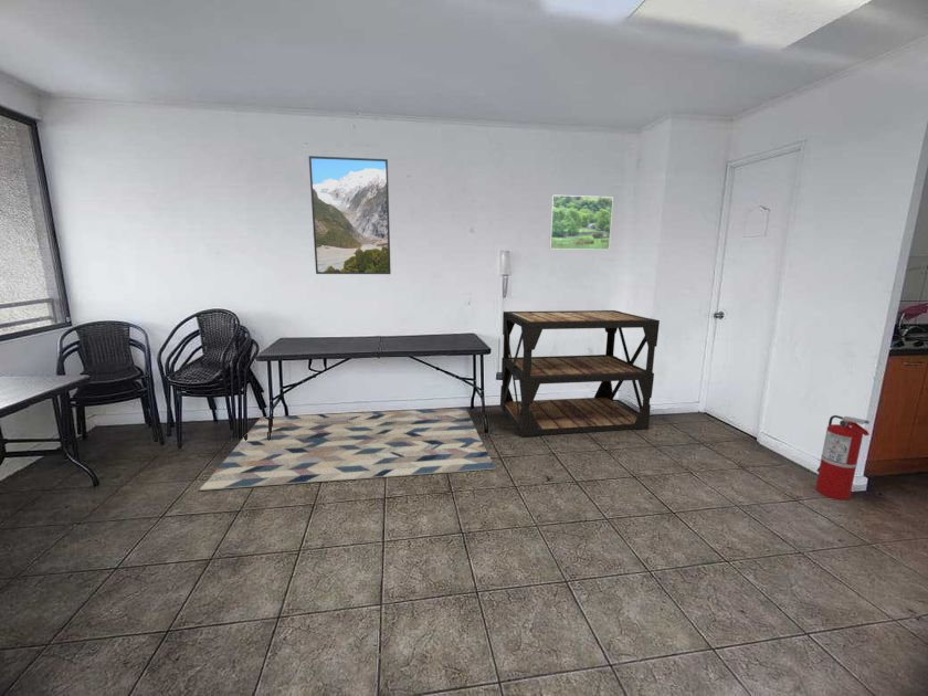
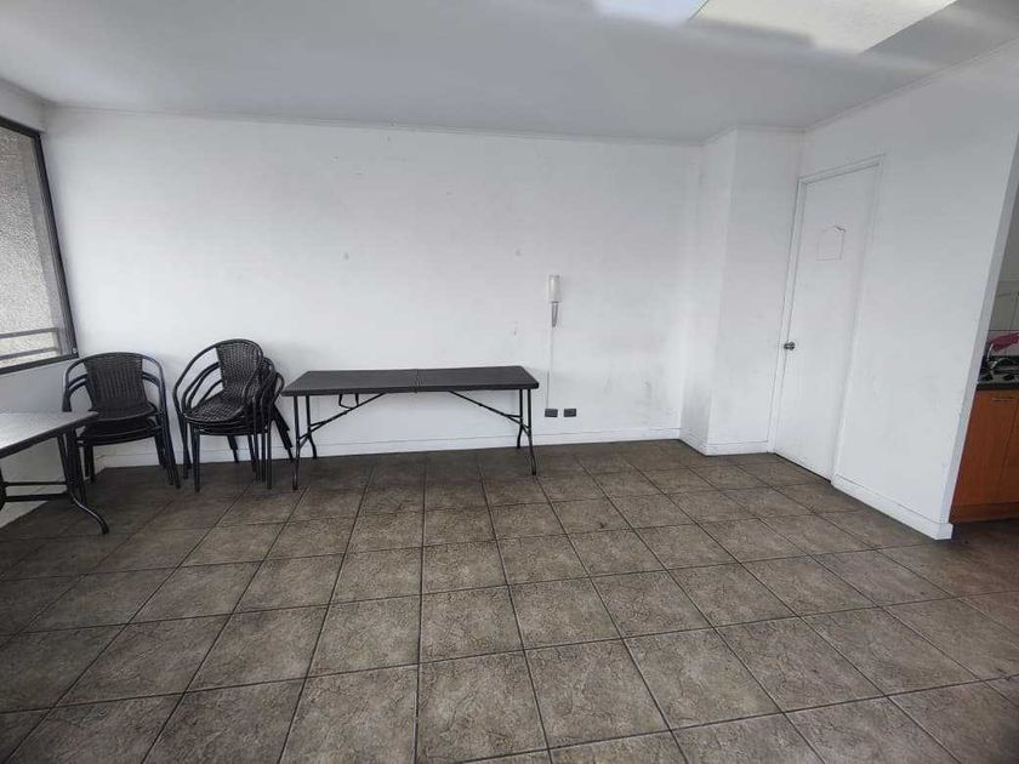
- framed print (580, 222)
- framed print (351, 217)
- shelving unit (572, 367)
- fire extinguisher (840, 454)
- rug (361, 440)
